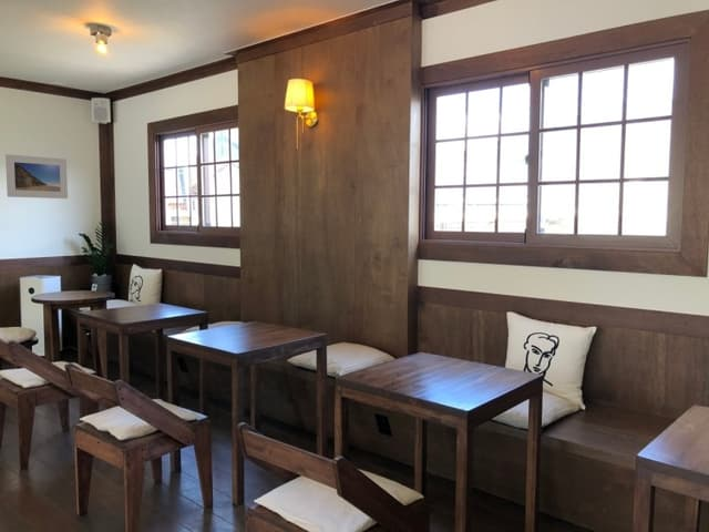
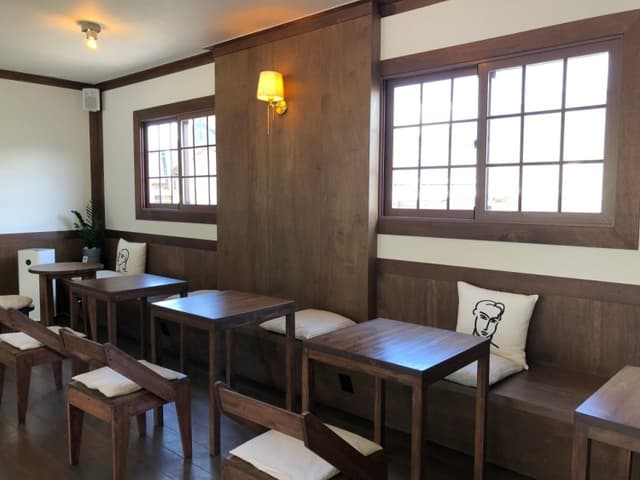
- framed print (38, 177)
